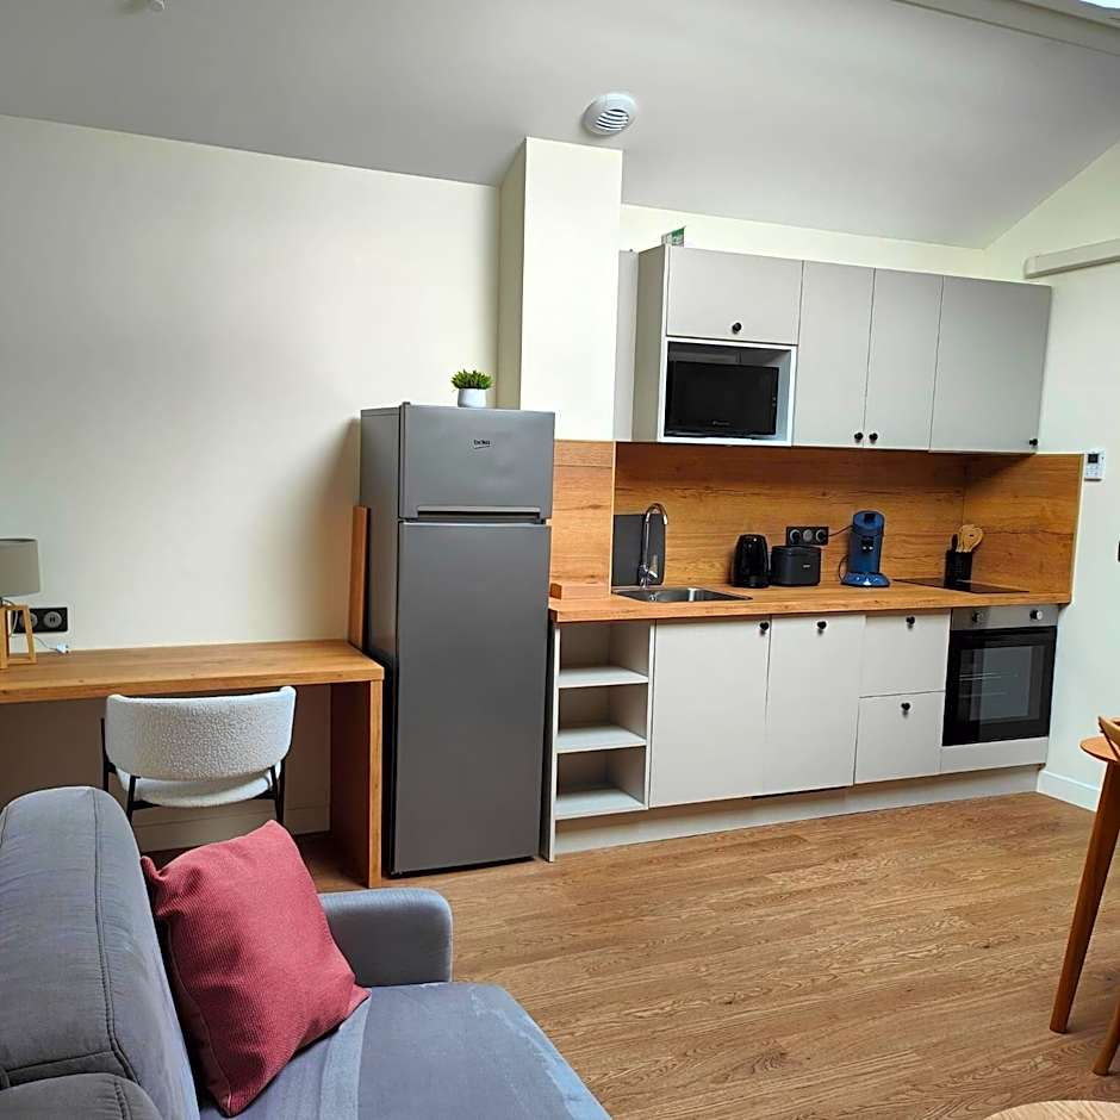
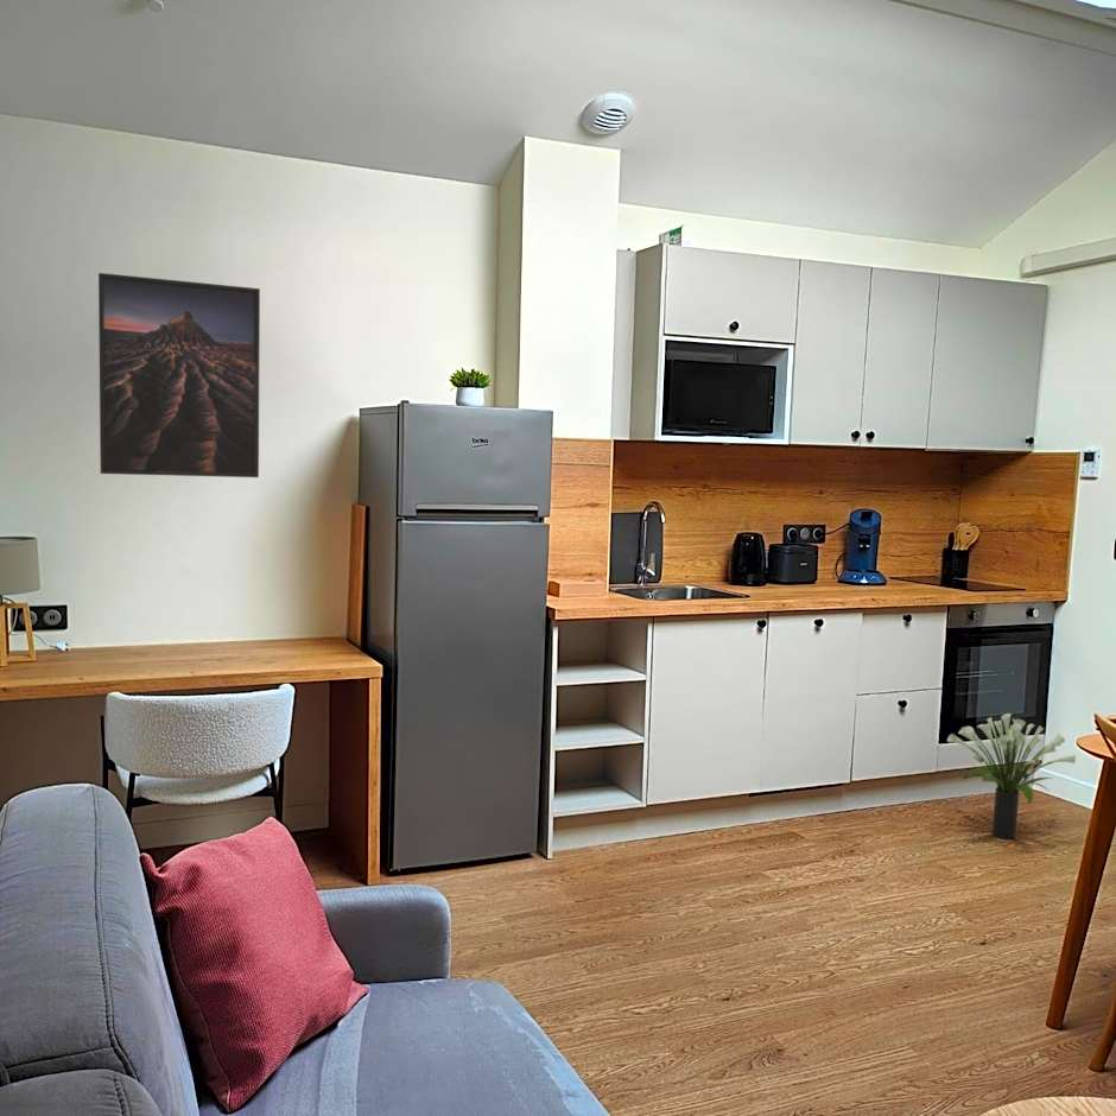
+ potted plant (1007, 775)
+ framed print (182, 379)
